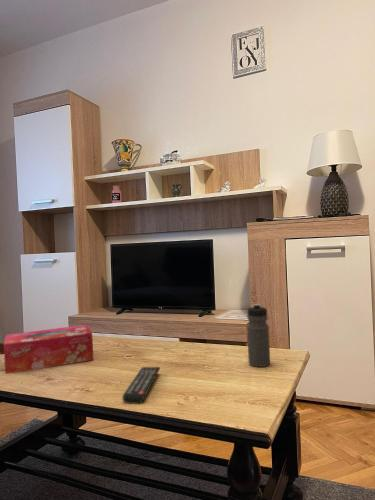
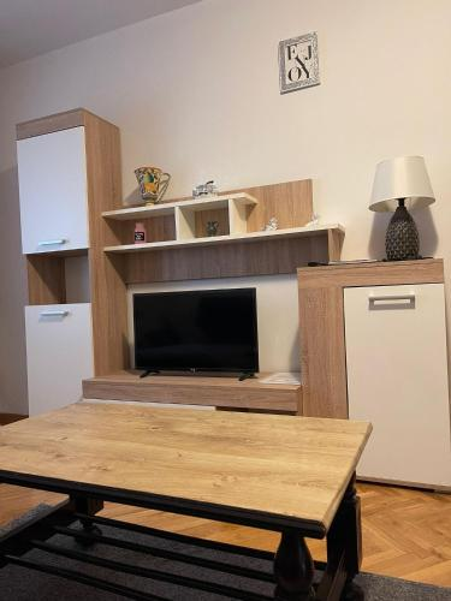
- remote control (143, 382)
- tissue box (49, 347)
- water bottle (258, 333)
